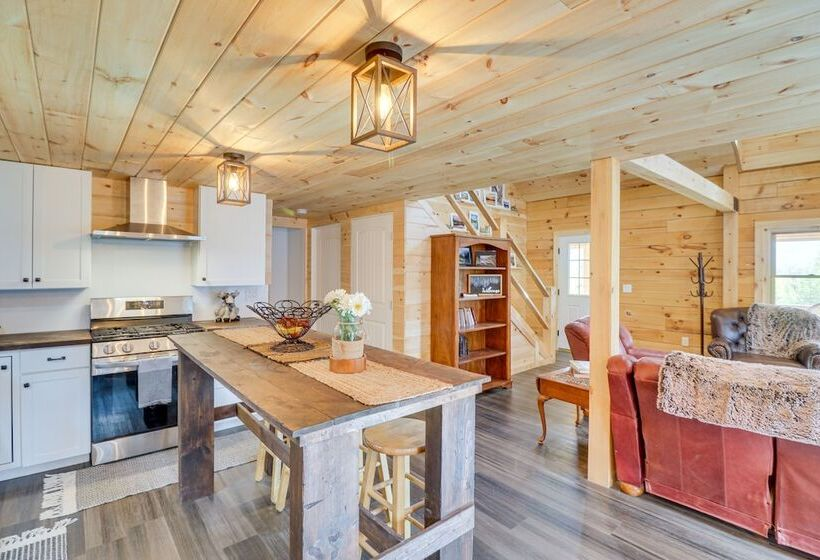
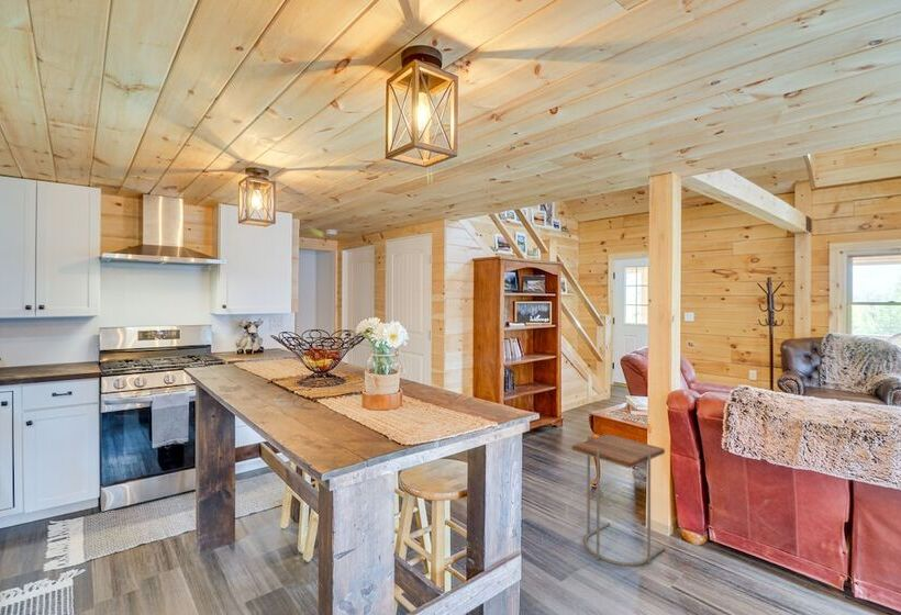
+ side table (599, 495)
